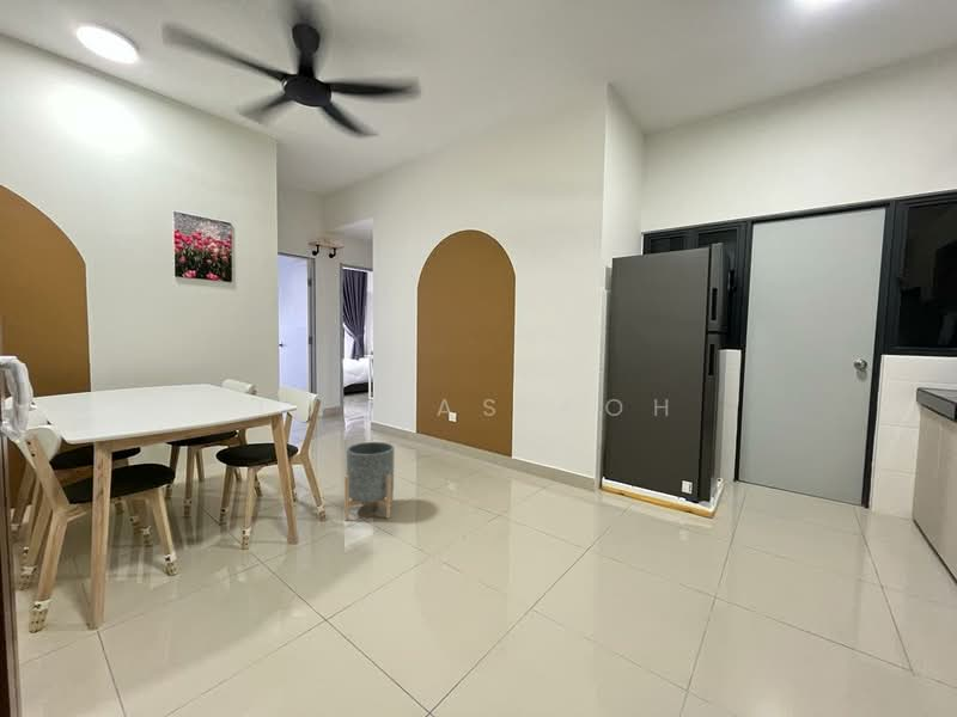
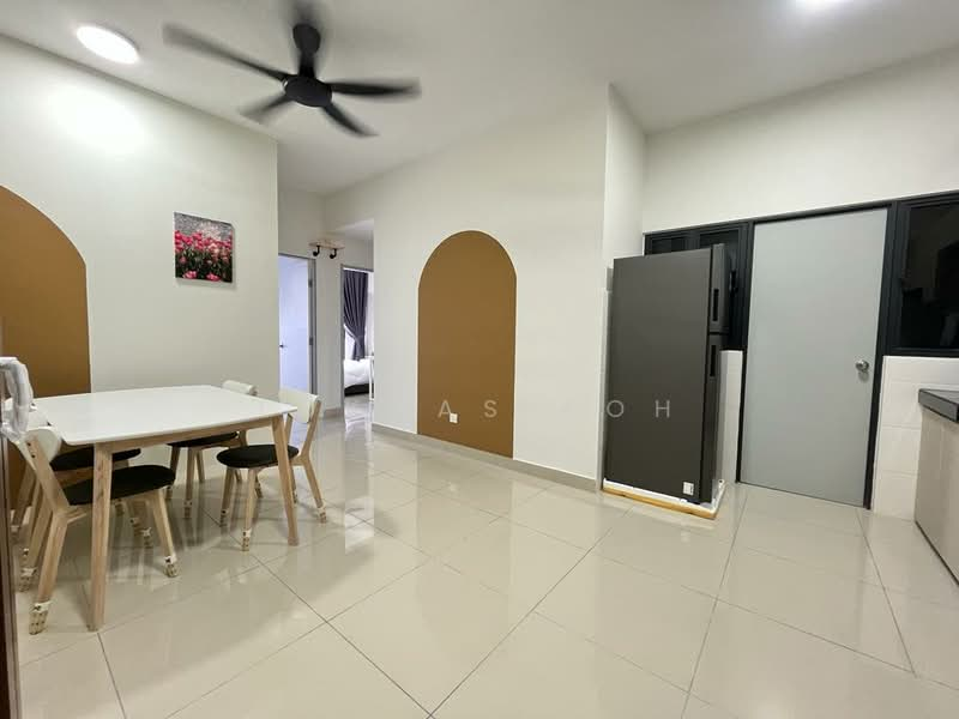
- planter (370, 478)
